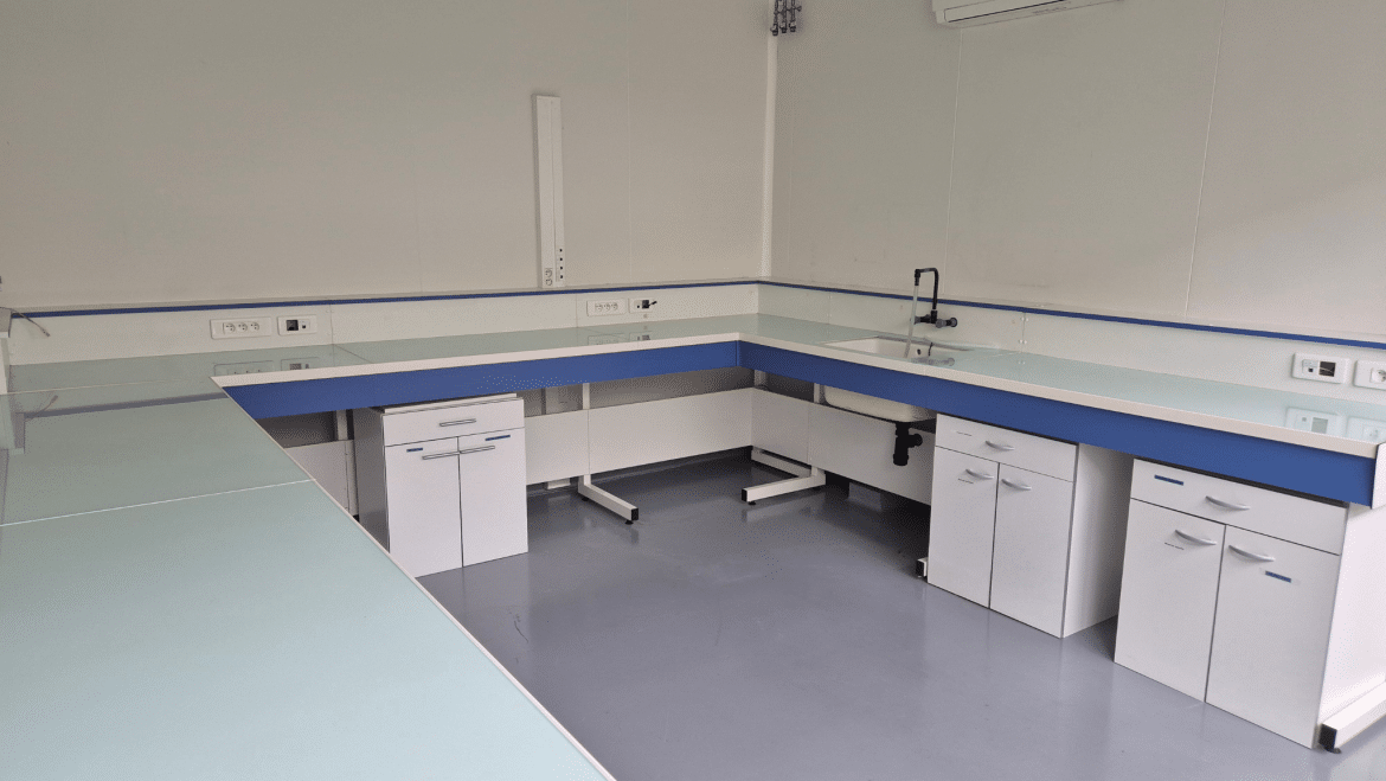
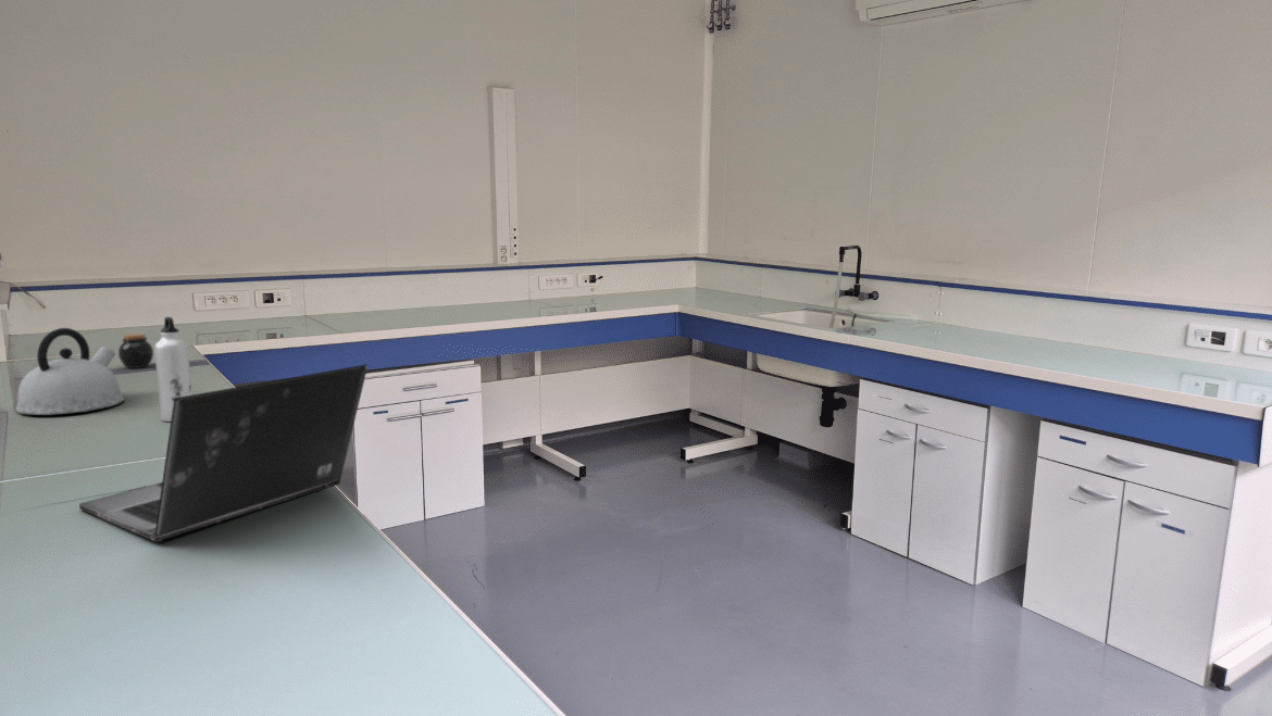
+ water bottle (173, 368)
+ jar (135, 350)
+ laptop (226, 435)
+ kettle (71, 365)
